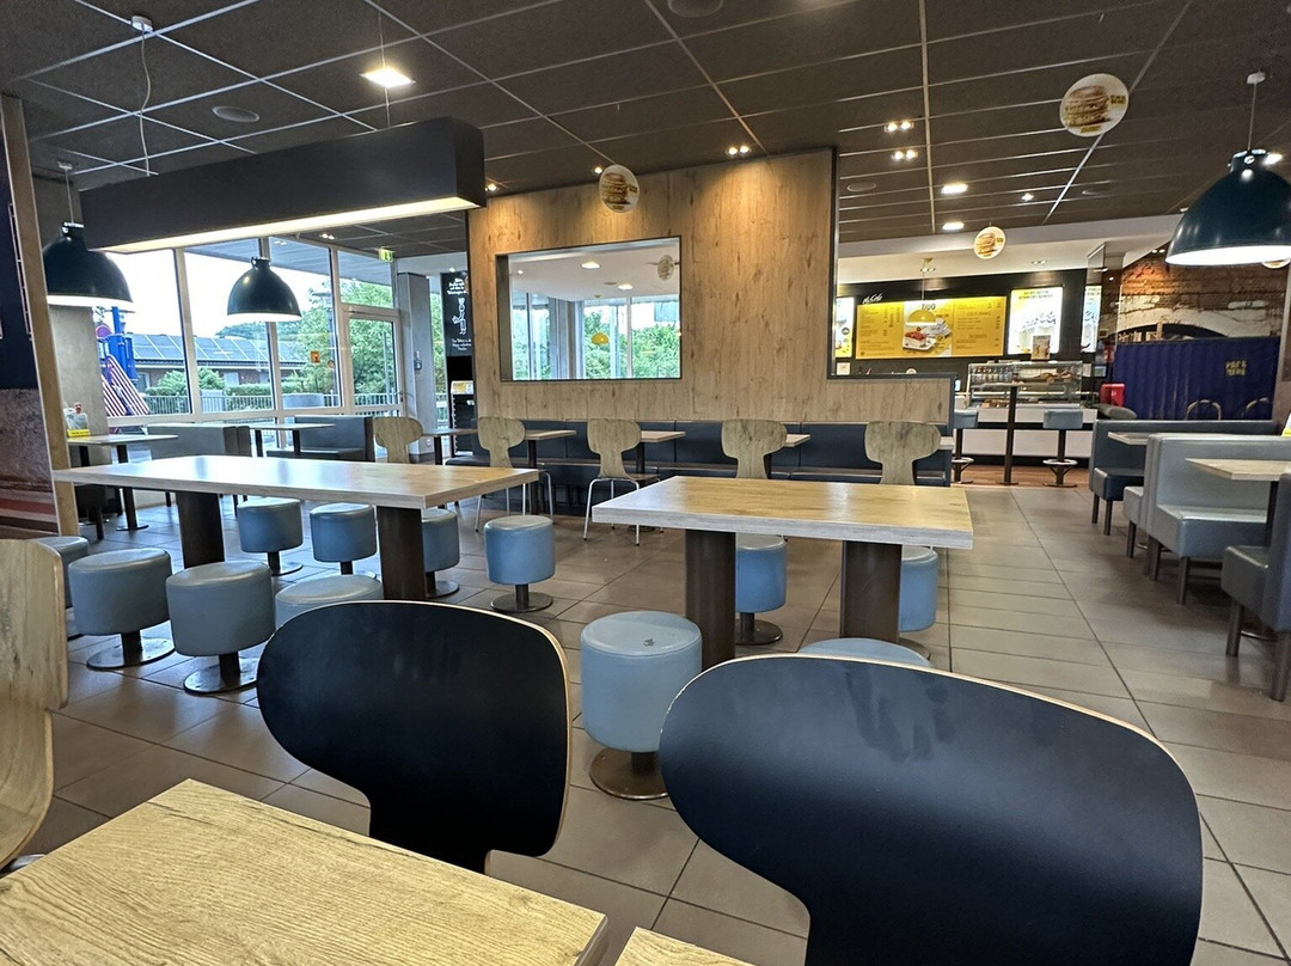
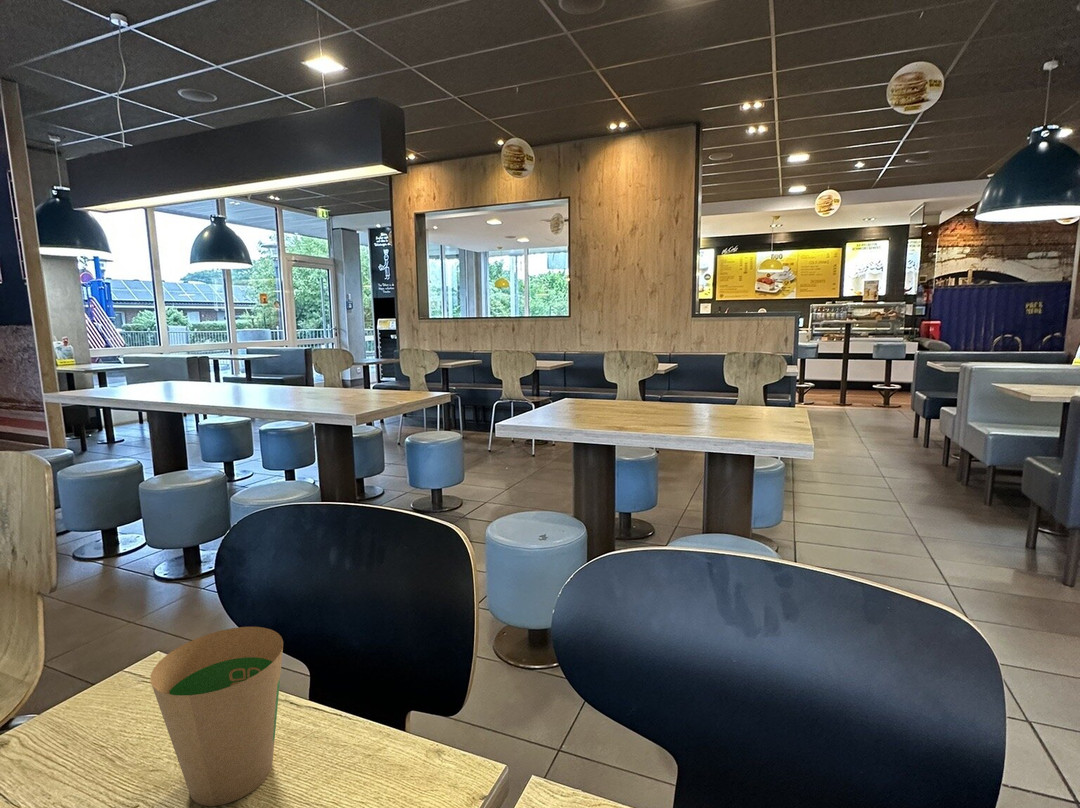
+ paper cup (226, 717)
